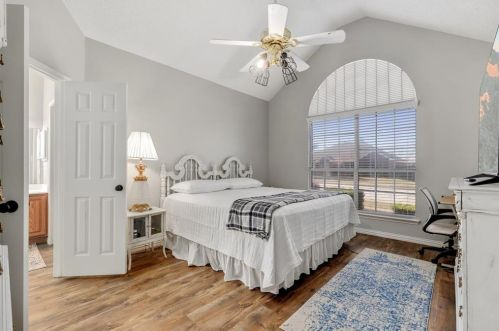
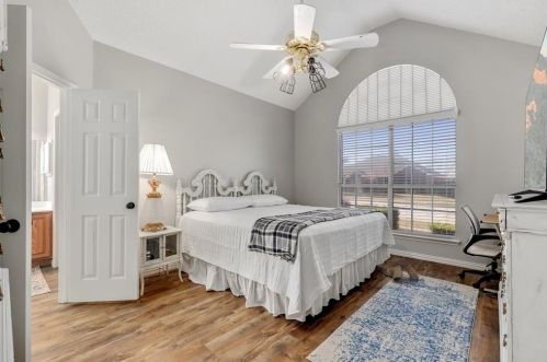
+ boots (400, 269)
